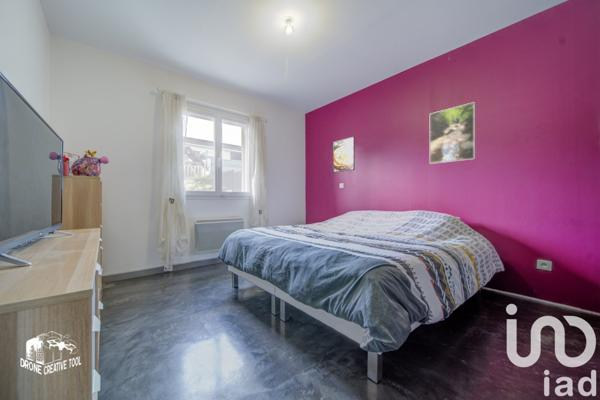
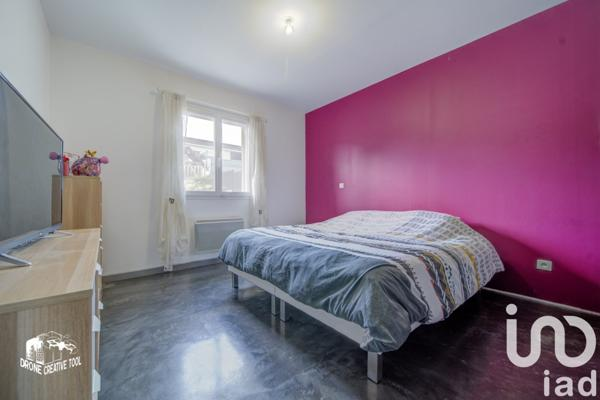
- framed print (343, 155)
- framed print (451, 135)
